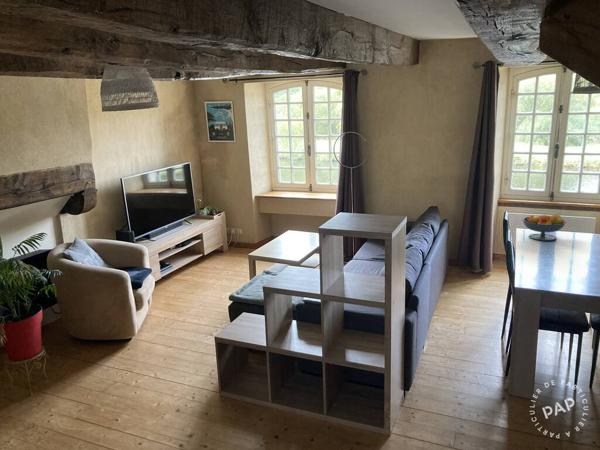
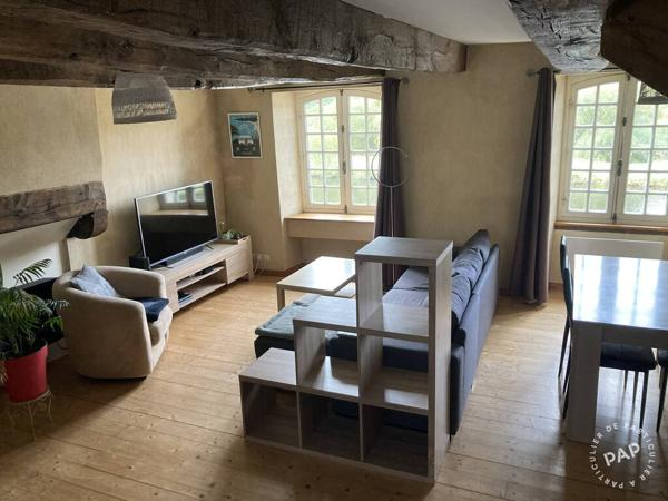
- fruit bowl (543, 225)
